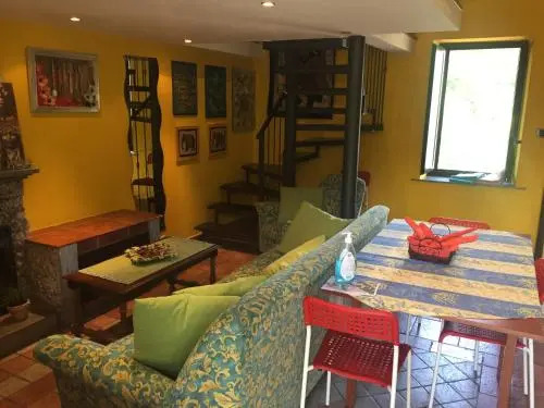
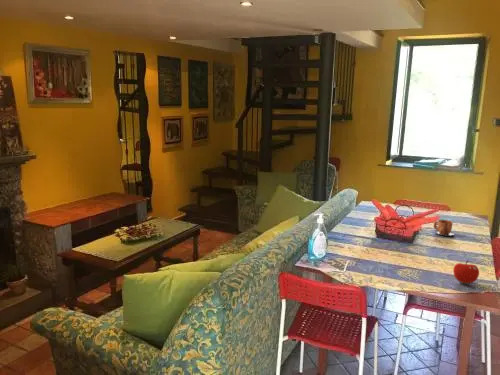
+ mug (444, 227)
+ fruit (466, 271)
